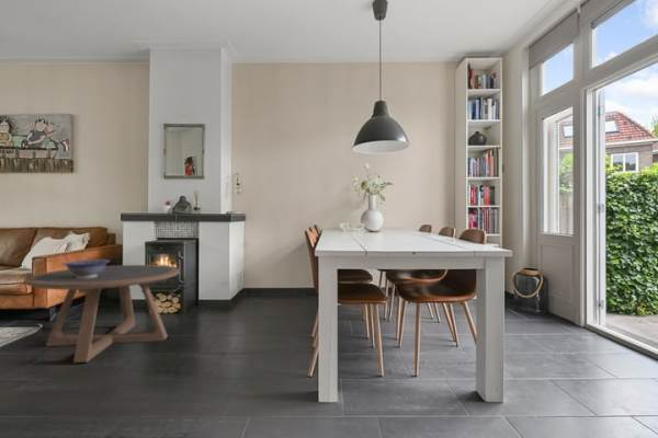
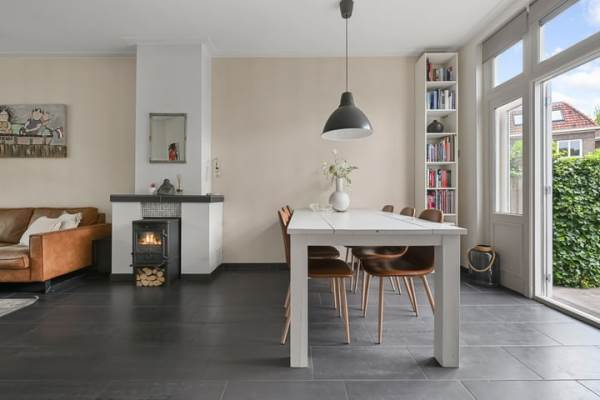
- coffee table (98, 302)
- decorative bowl (87, 268)
